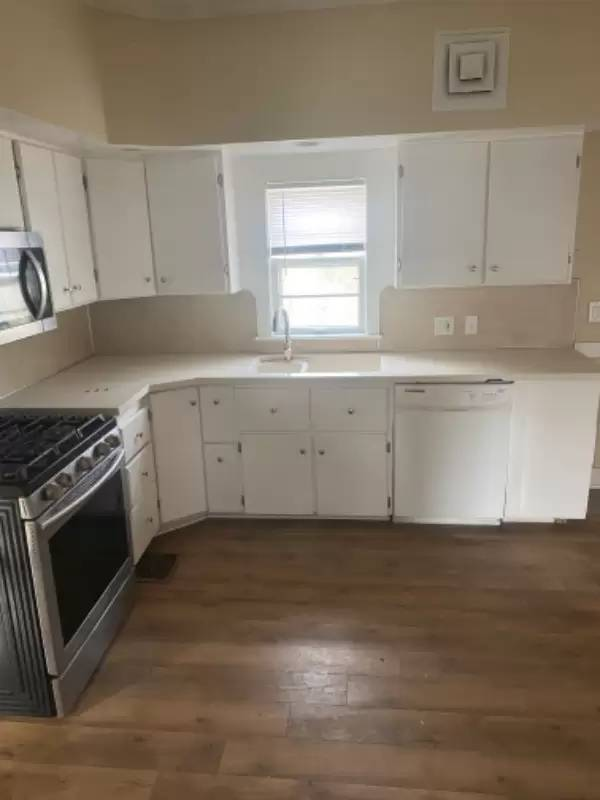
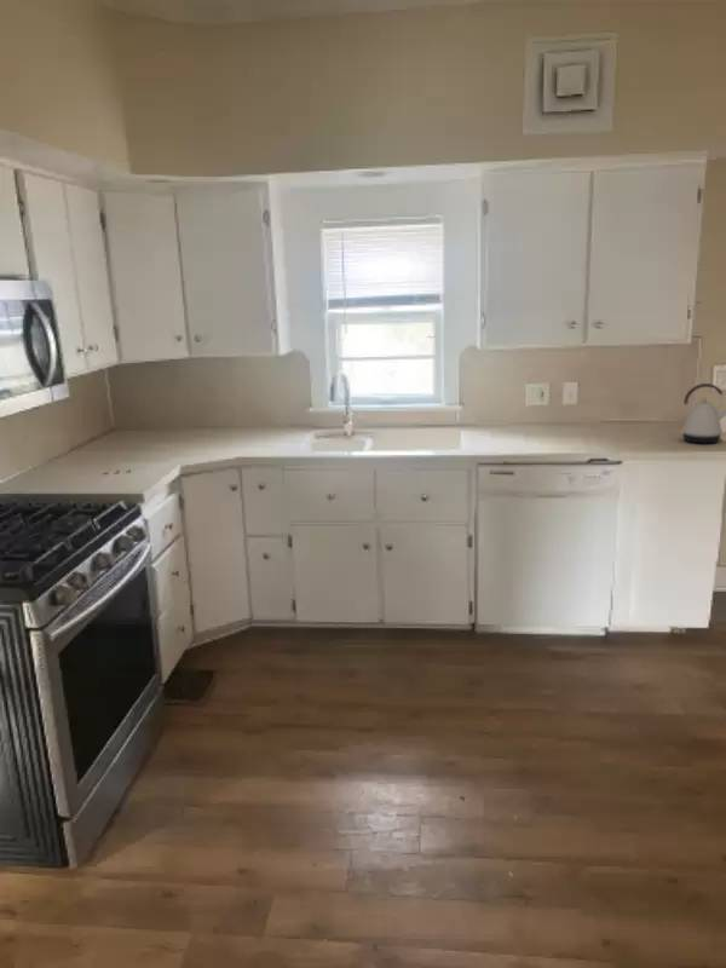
+ kettle (704, 411)
